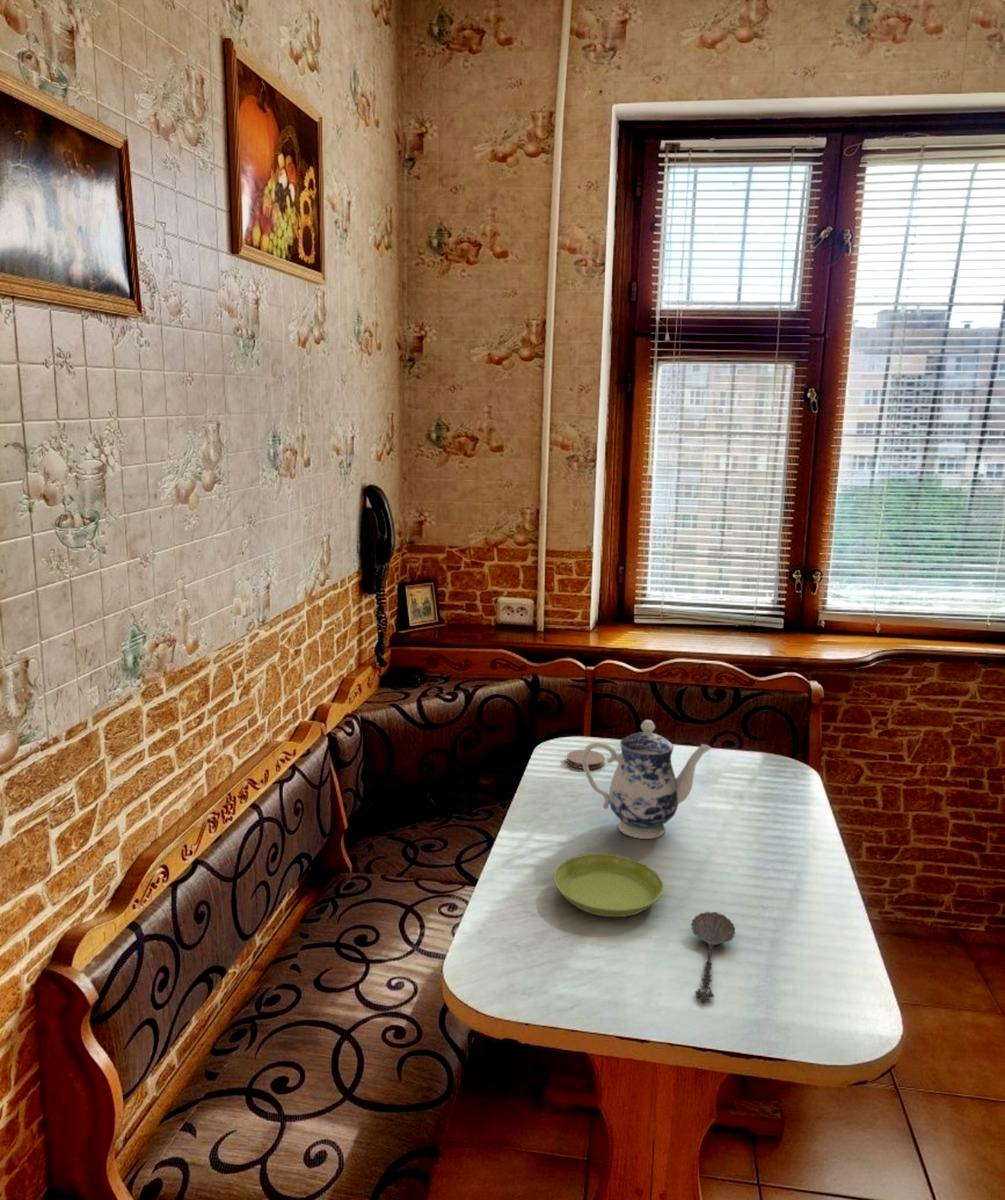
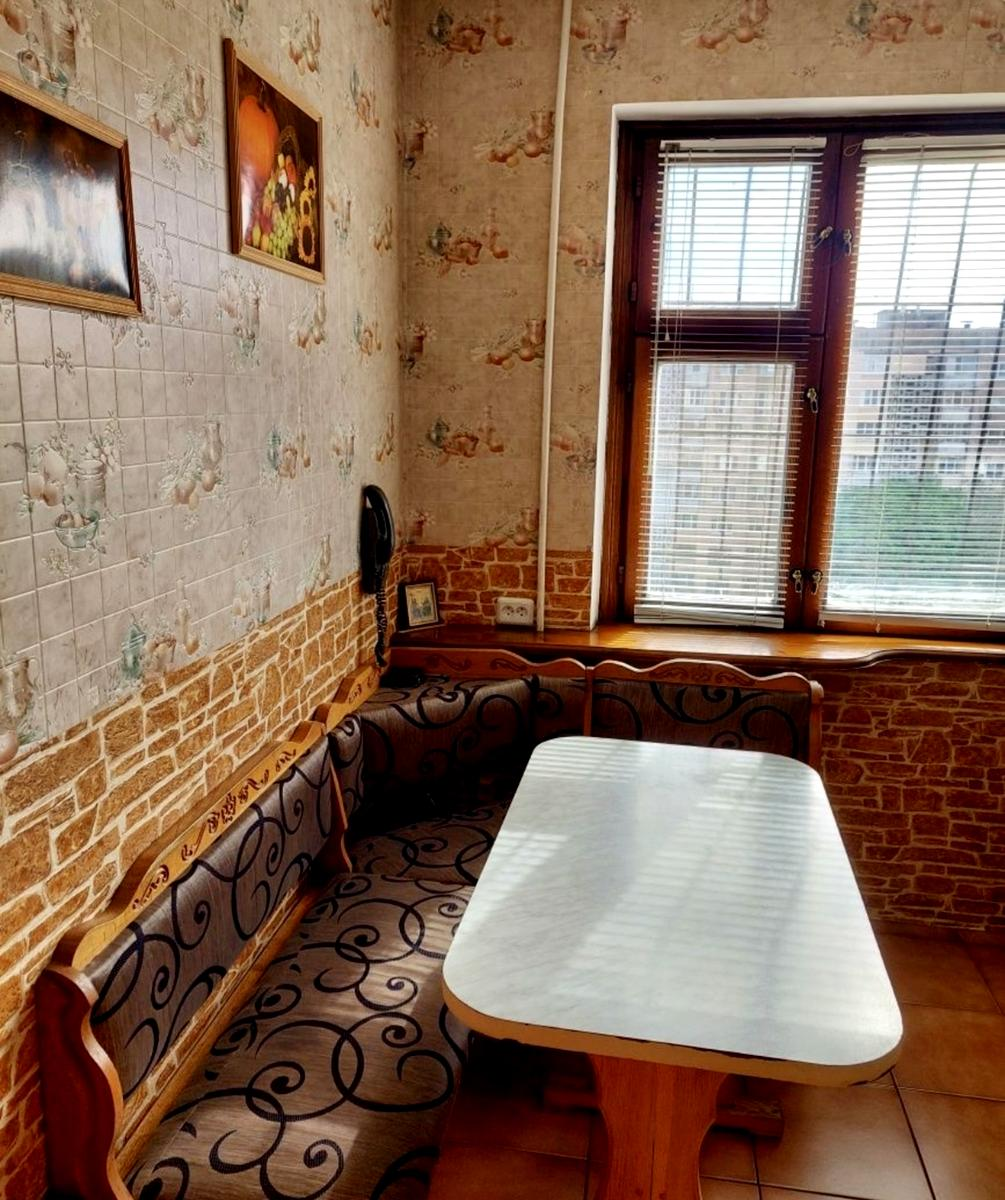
- teapot (644, 775)
- spoon (709, 954)
- saucer (607, 887)
- coaster (587, 759)
